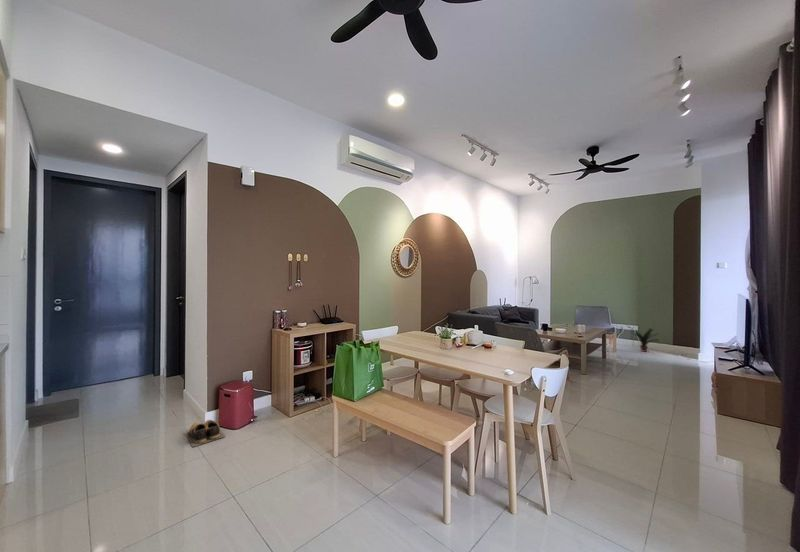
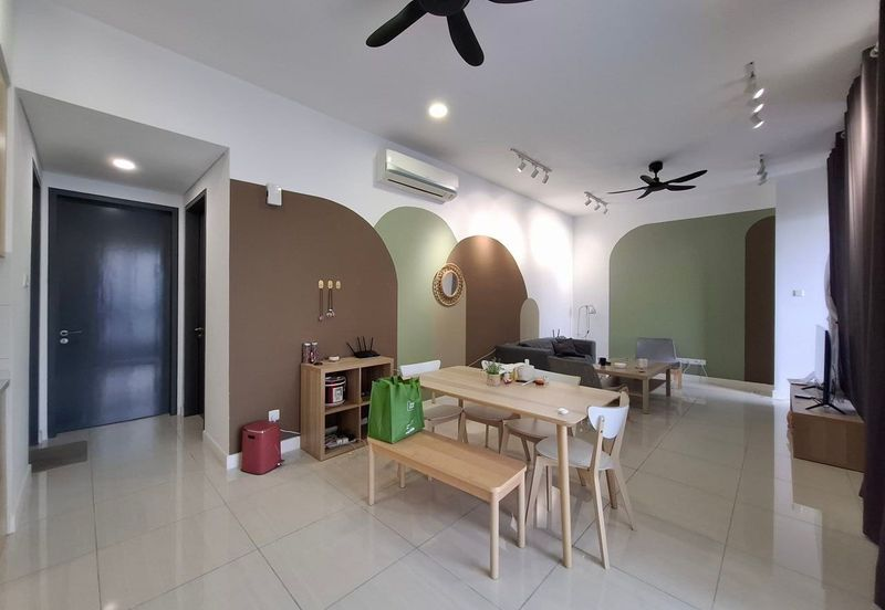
- potted plant (642, 338)
- shoes (204, 428)
